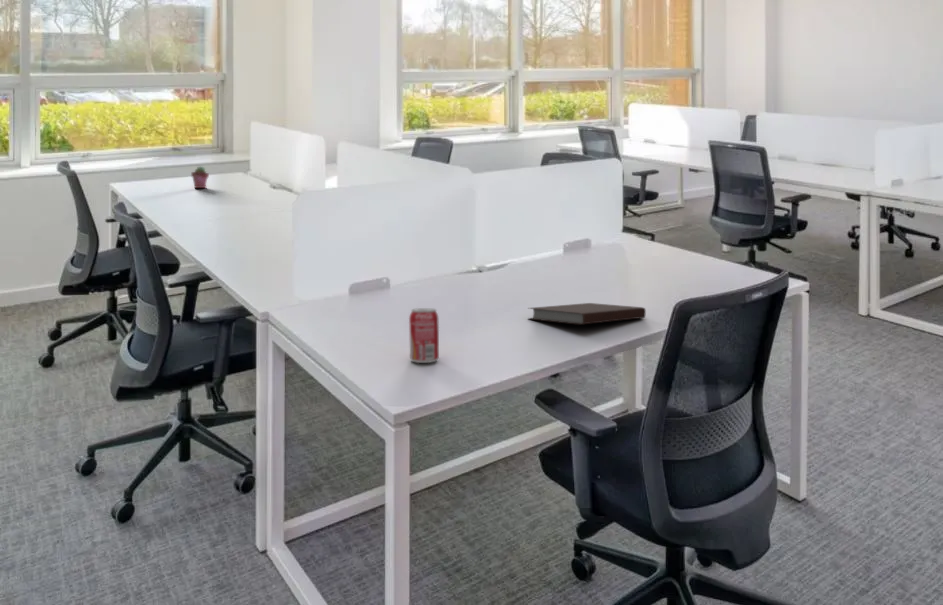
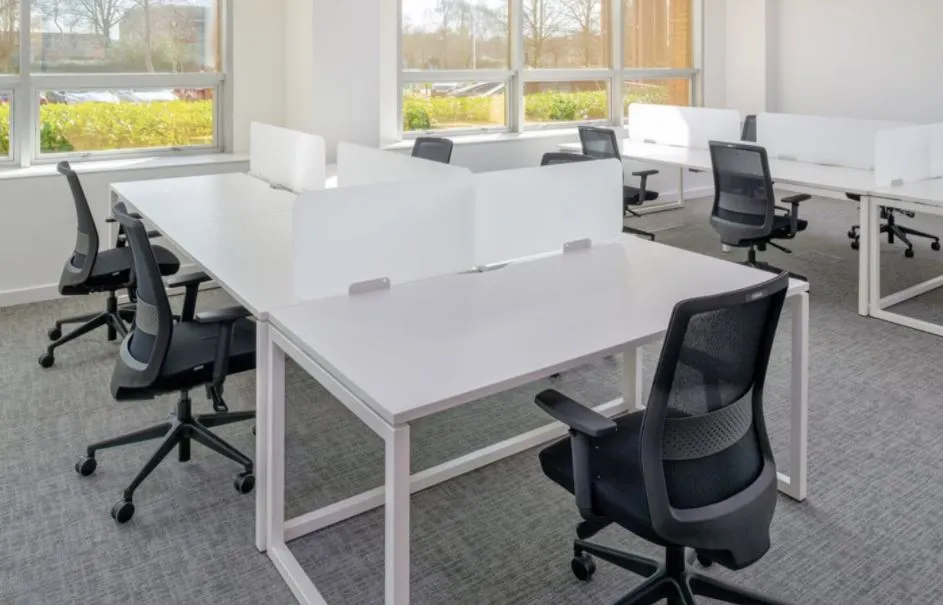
- notebook (586, 313)
- potted succulent (200, 177)
- beverage can (424, 335)
